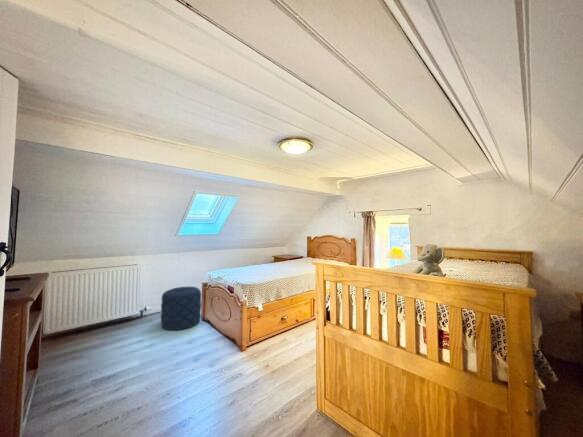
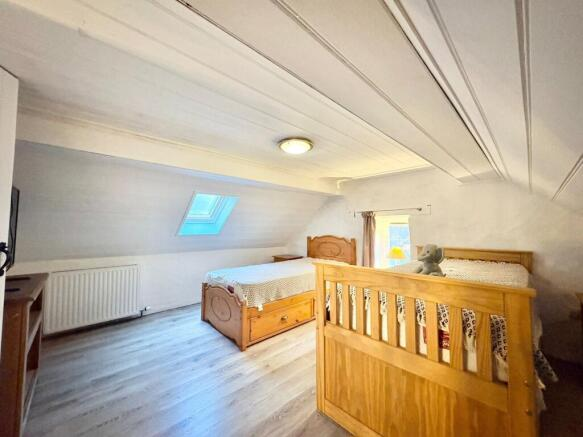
- pouf (181, 306)
